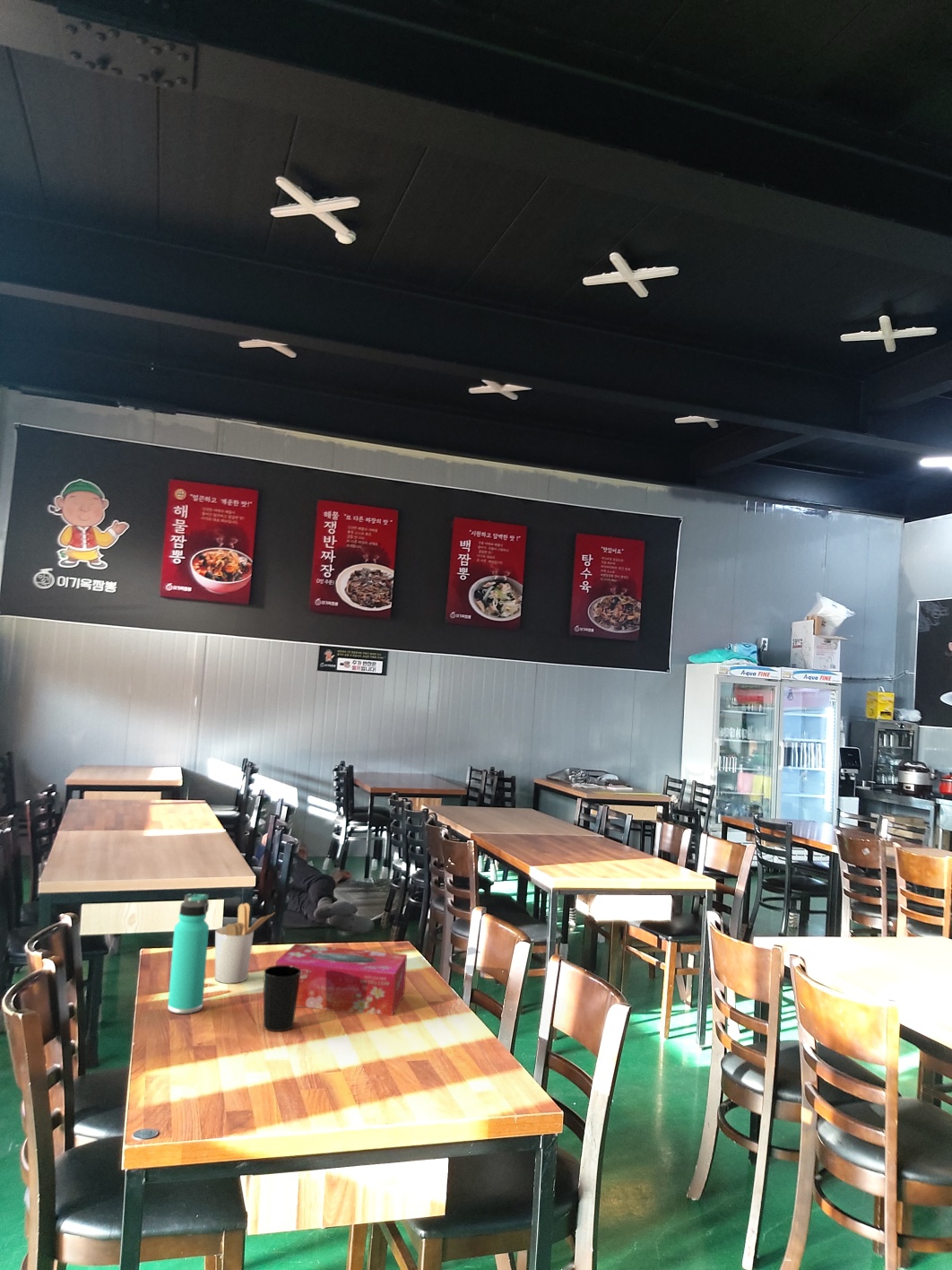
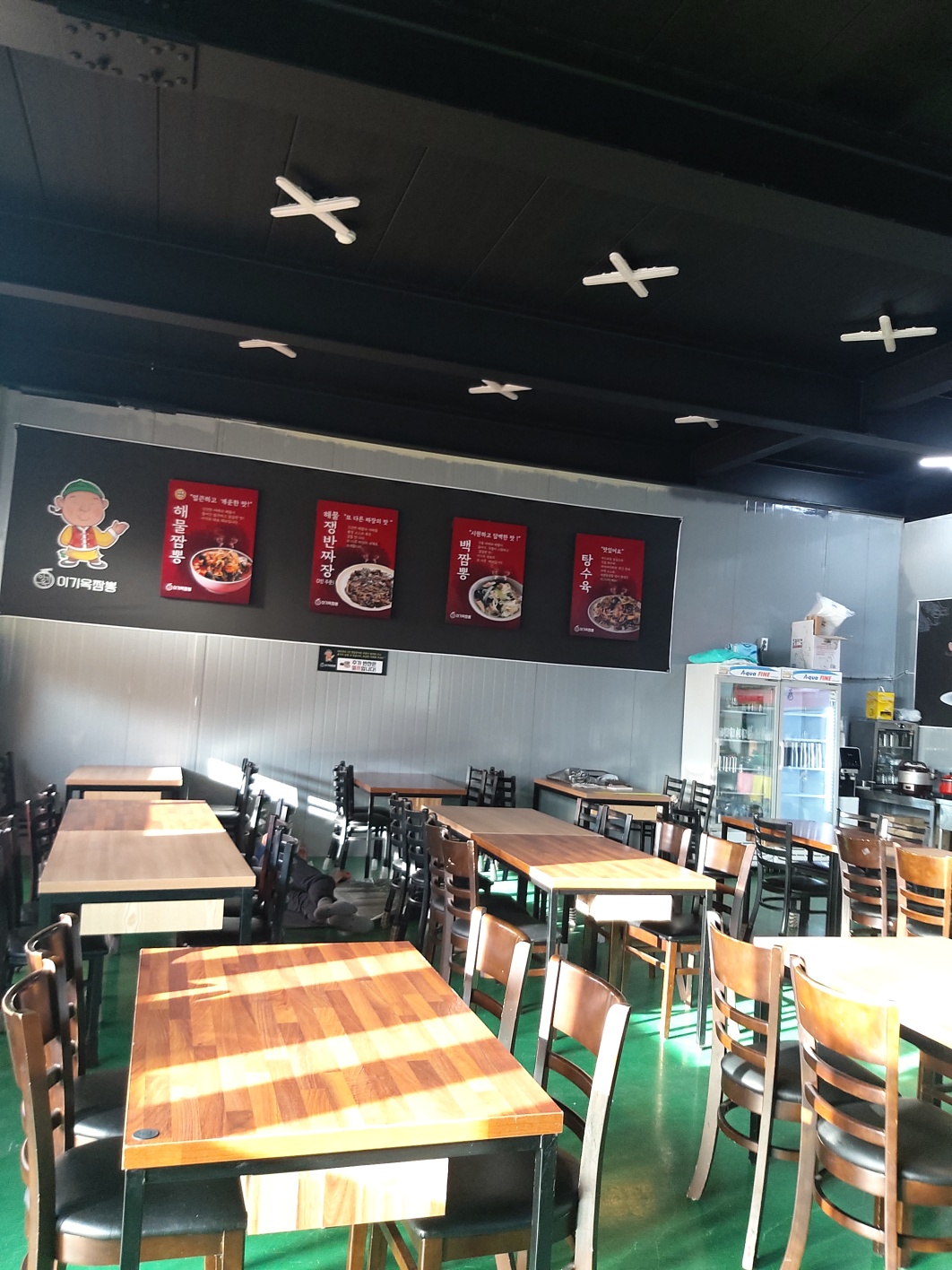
- tissue box (342, 979)
- cup (280, 998)
- utensil holder (243, 944)
- thermos bottle (189, 951)
